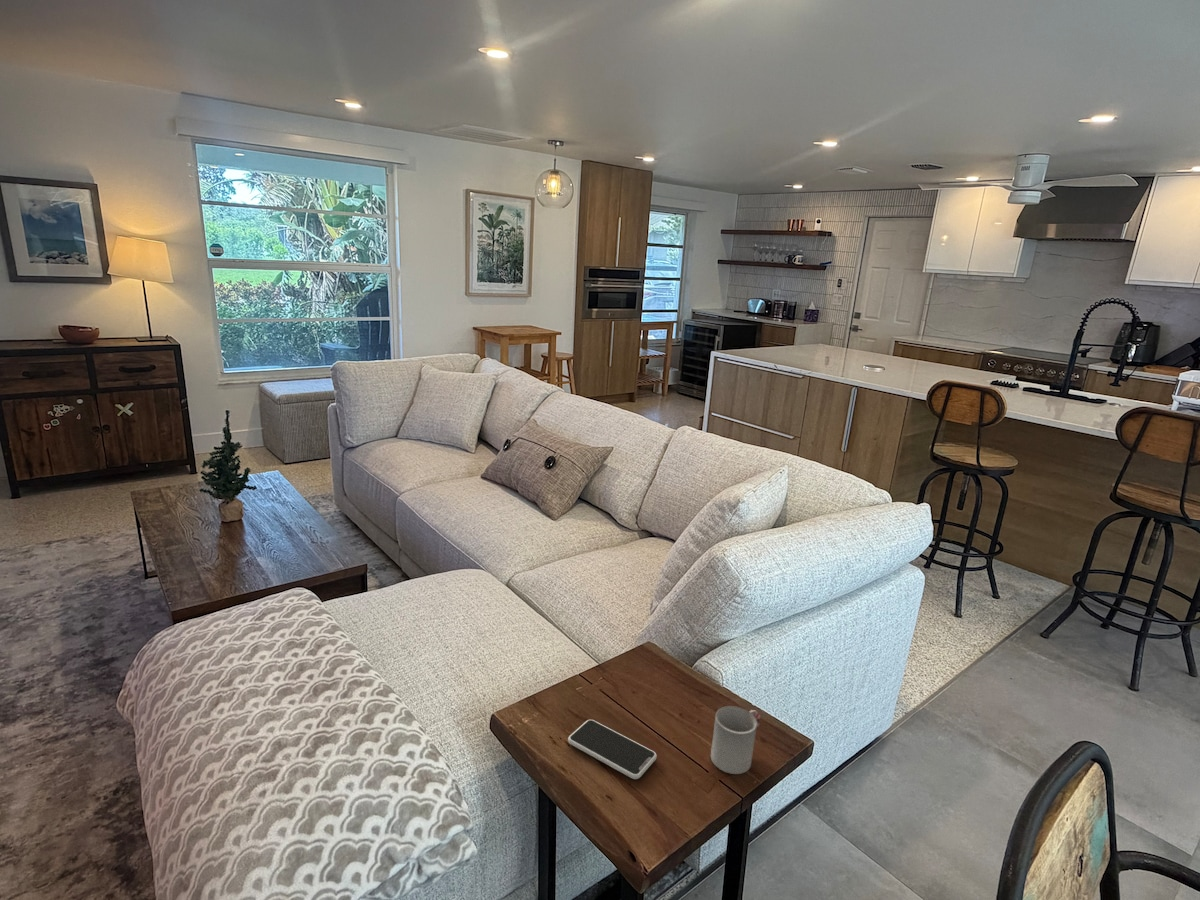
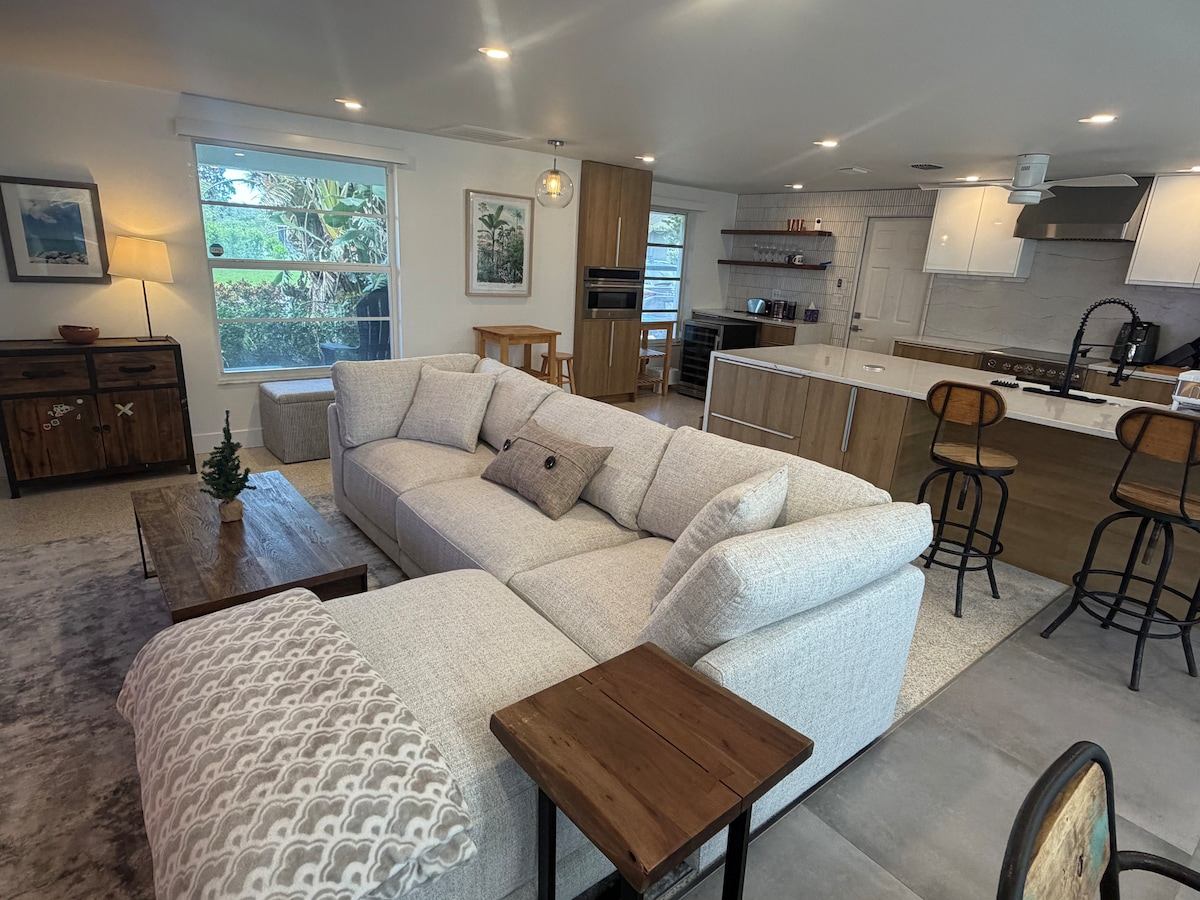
- smartphone (611, 747)
- cup (739, 735)
